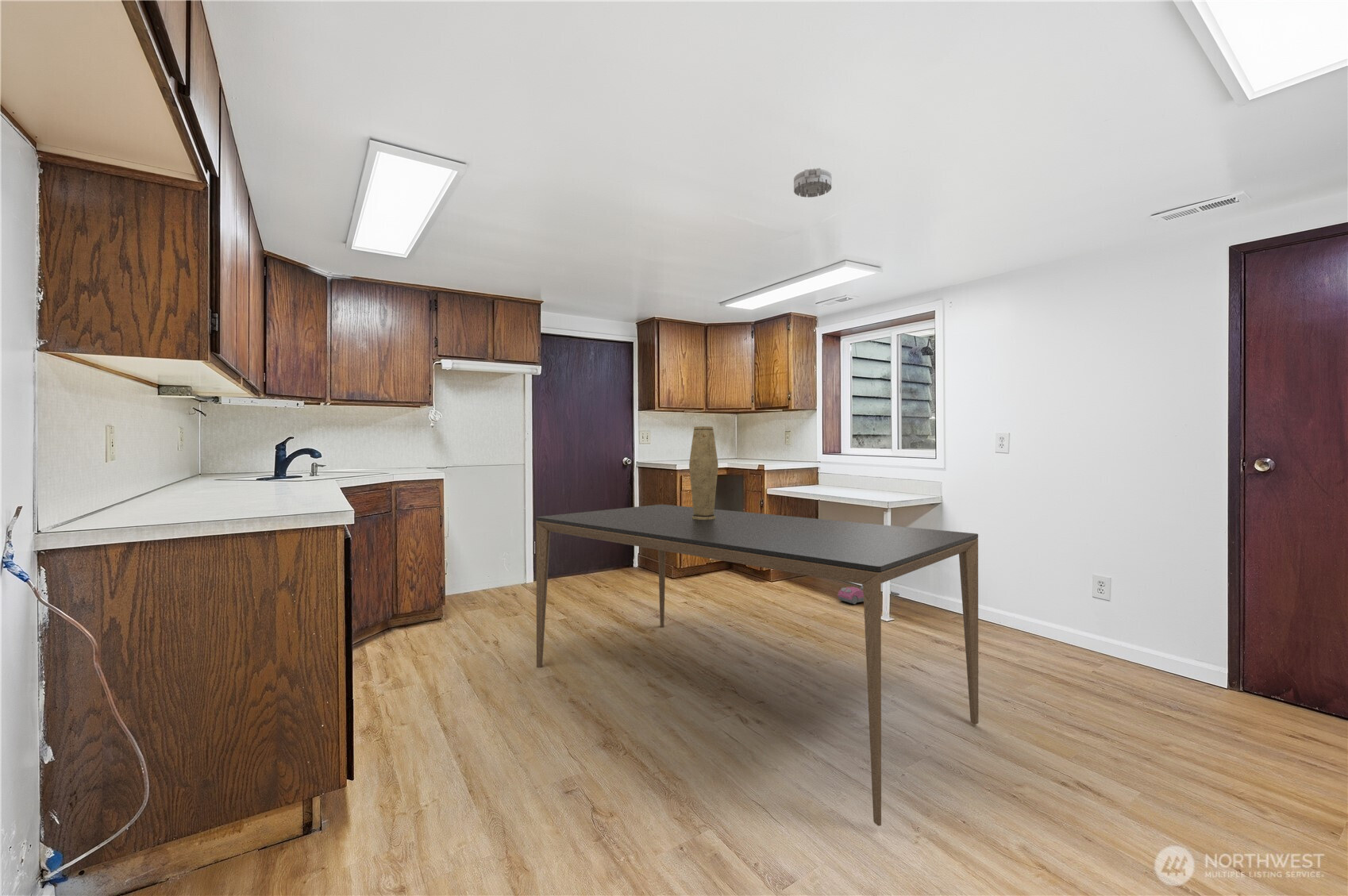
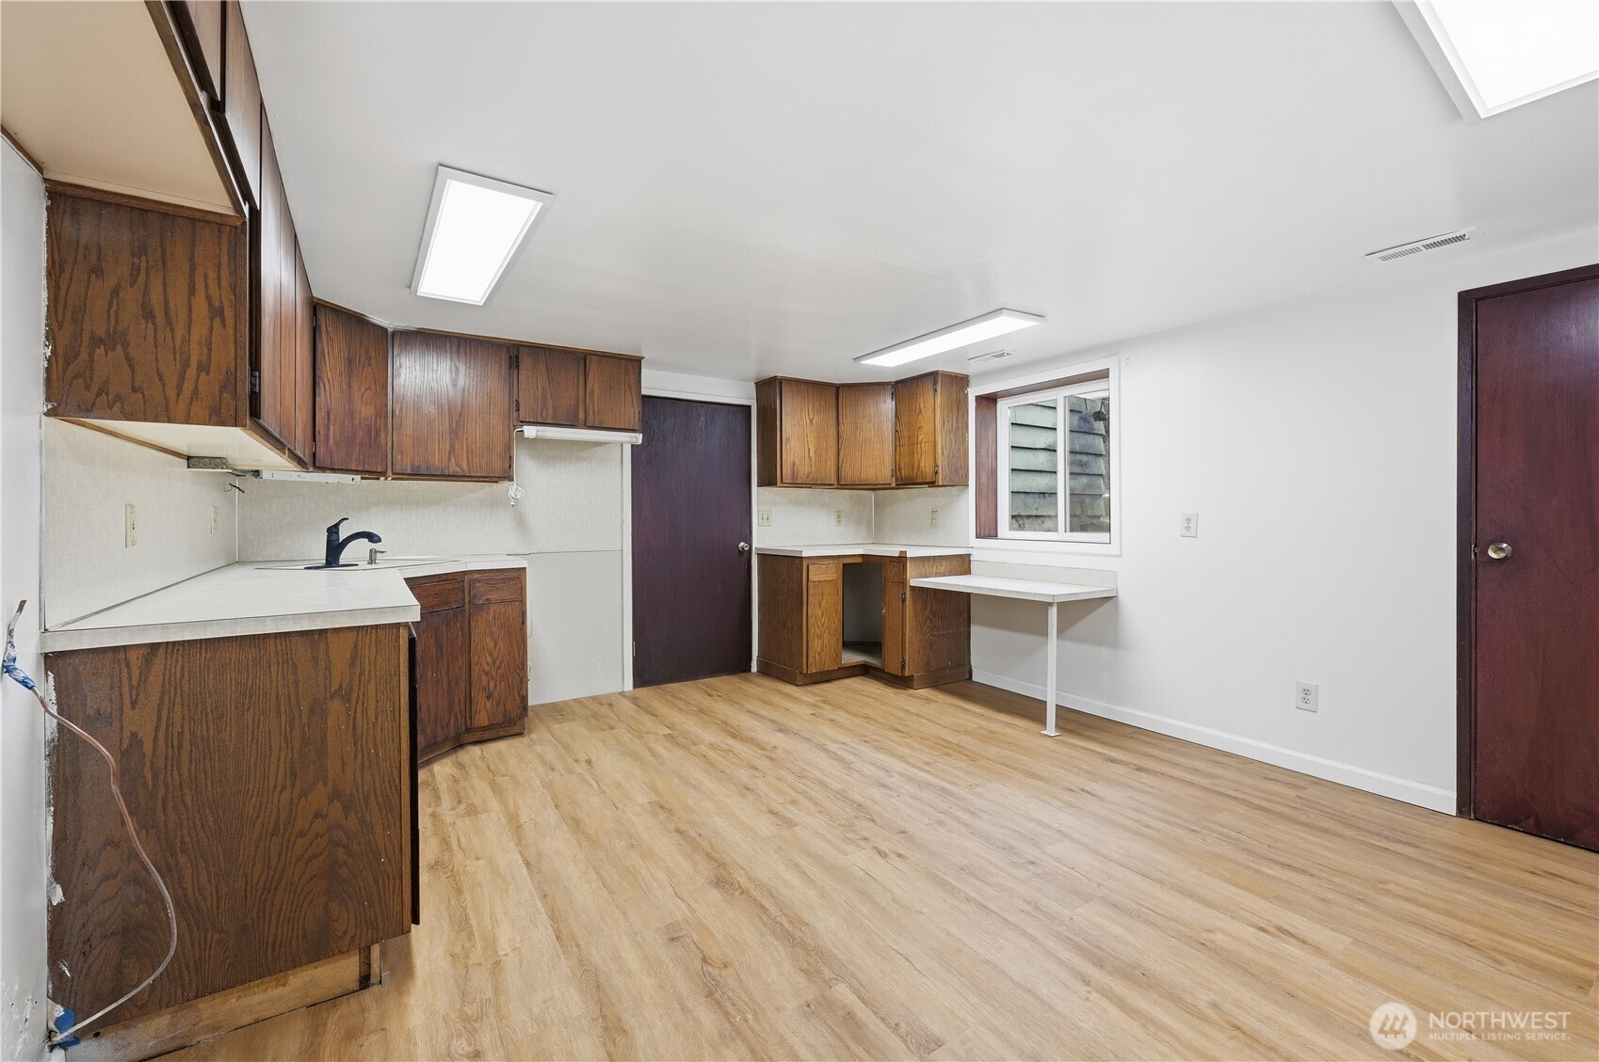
- smoke detector (812, 182)
- dining table (741, 563)
- vase (703, 471)
- vacuum cleaner (862, 584)
